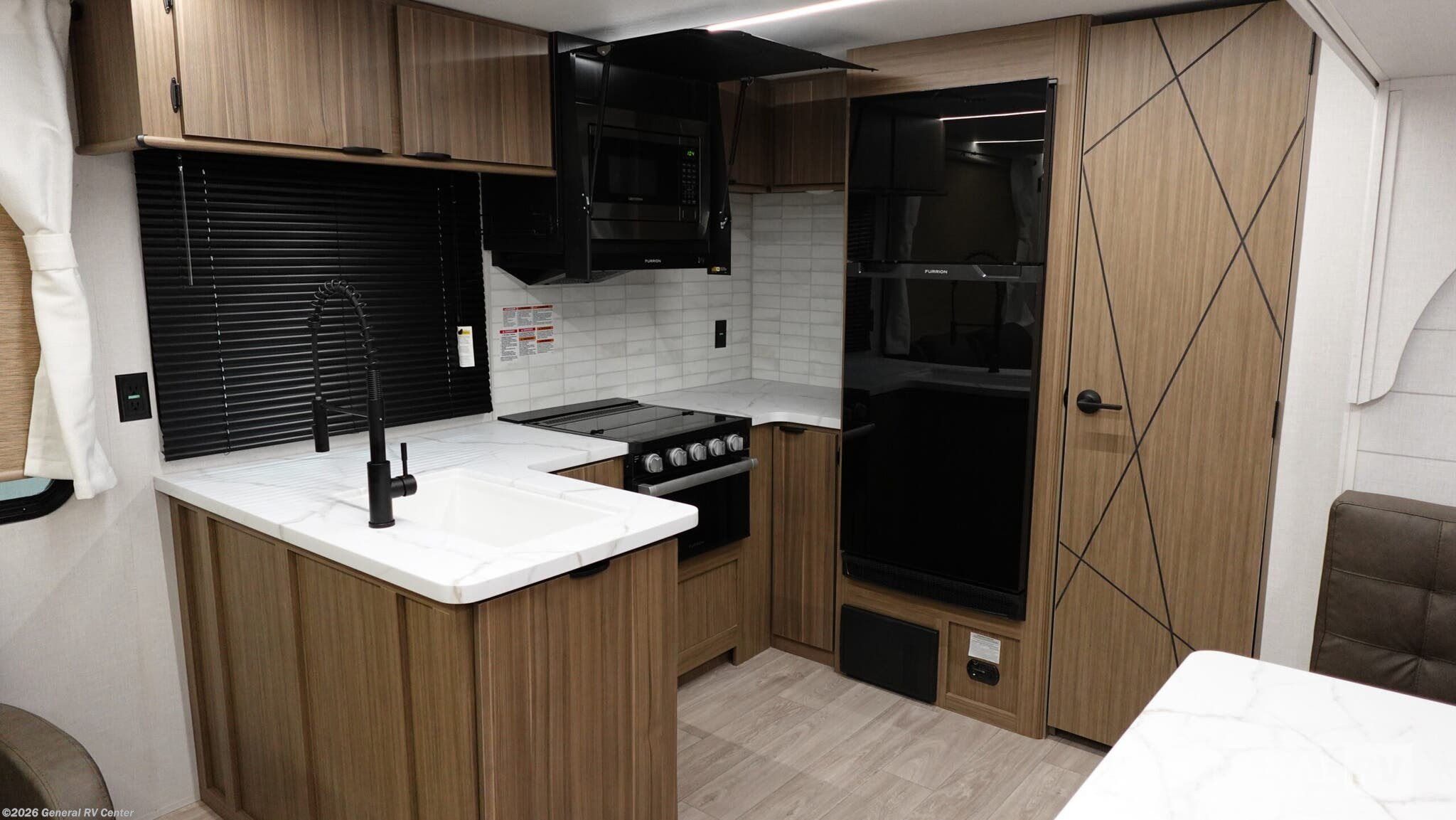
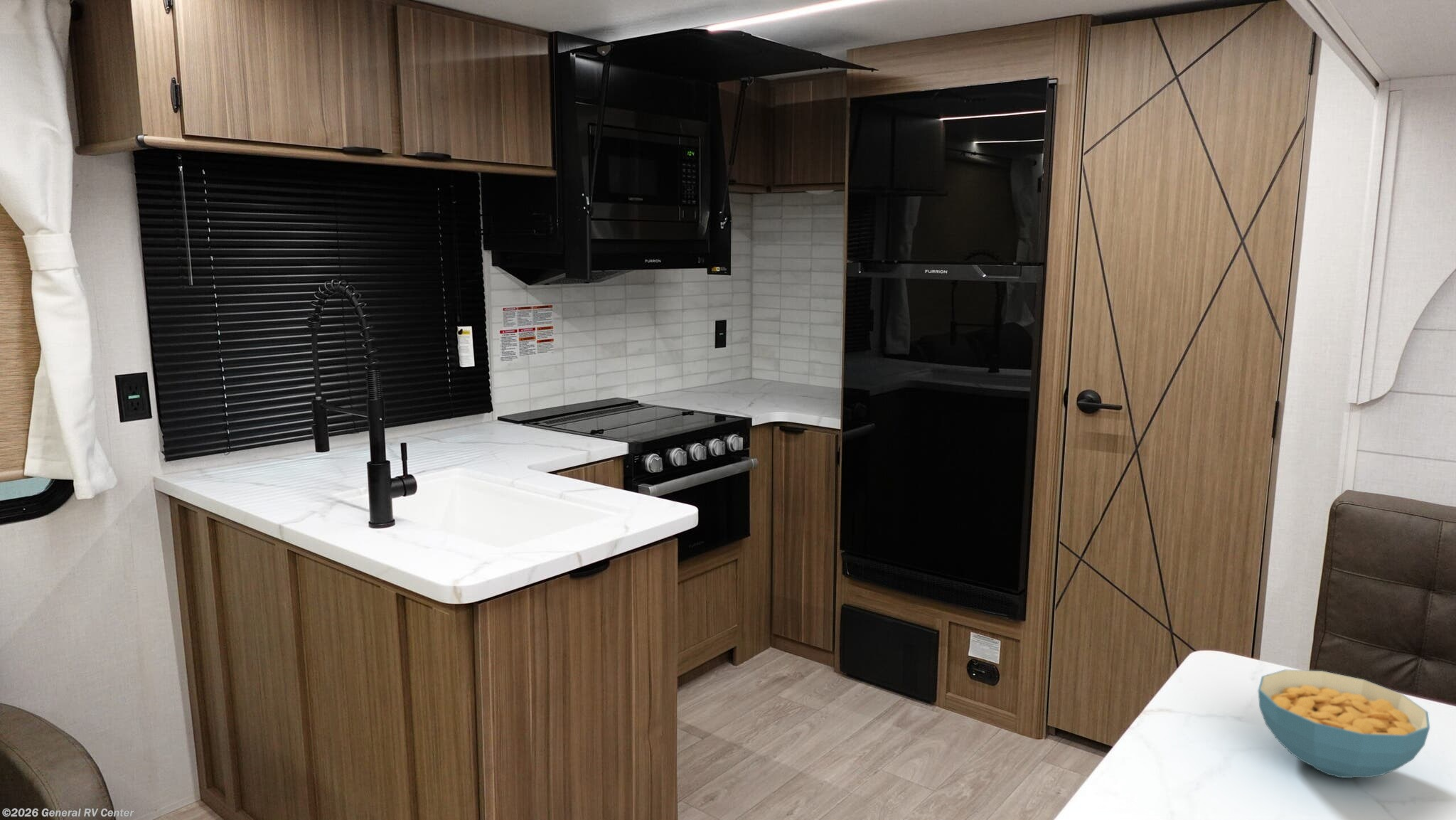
+ cereal bowl (1337, 733)
